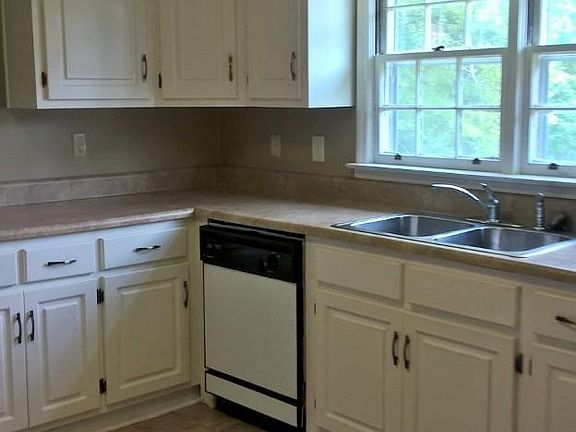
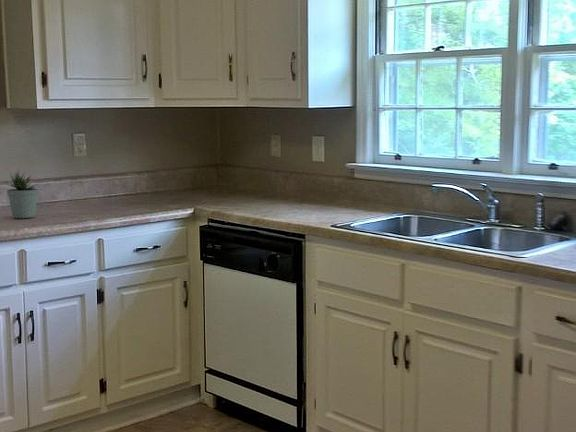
+ potted plant (23, 193)
